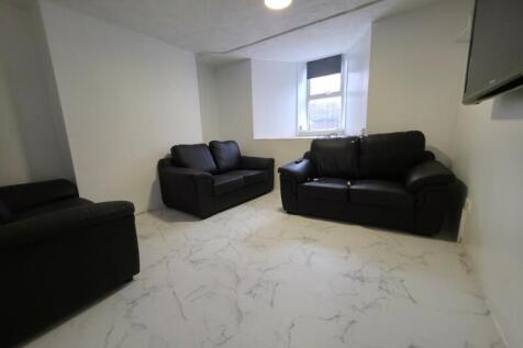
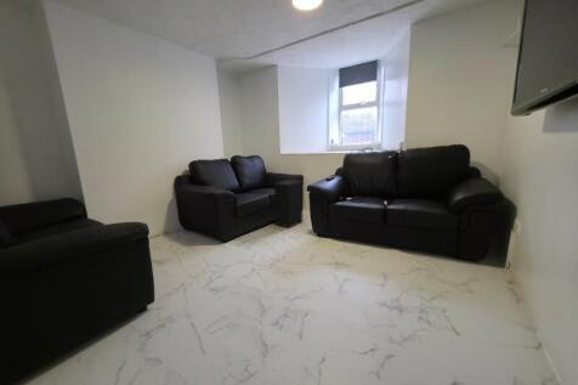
+ speaker (288, 203)
